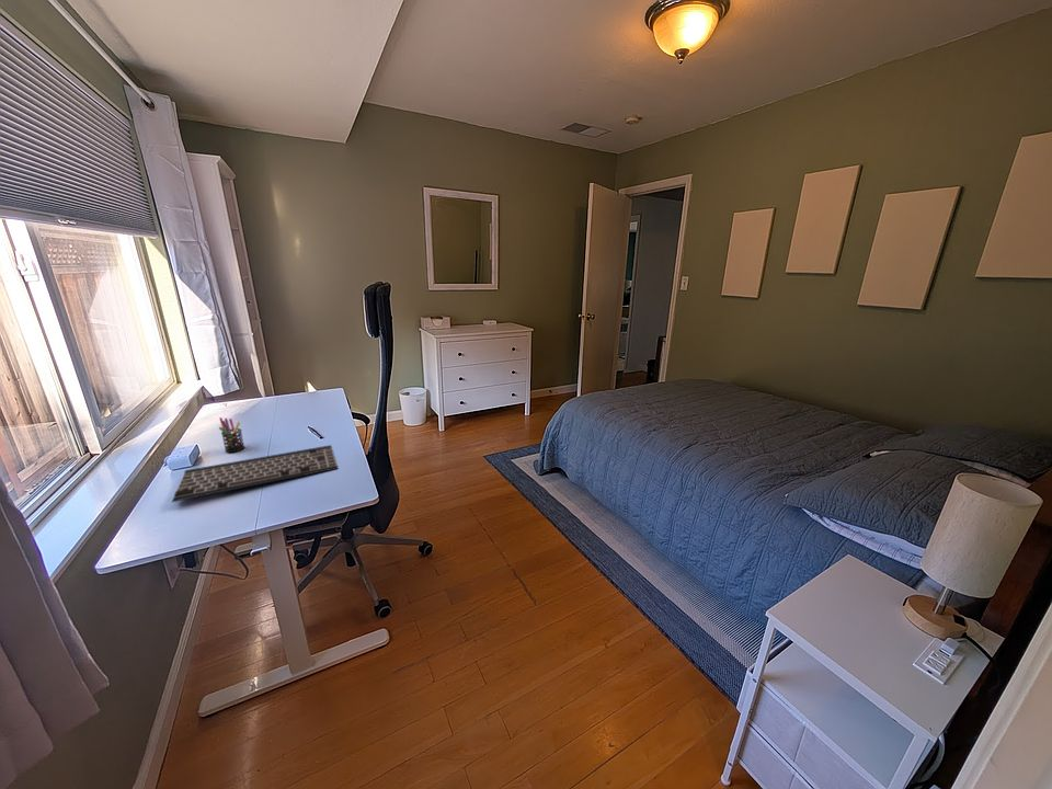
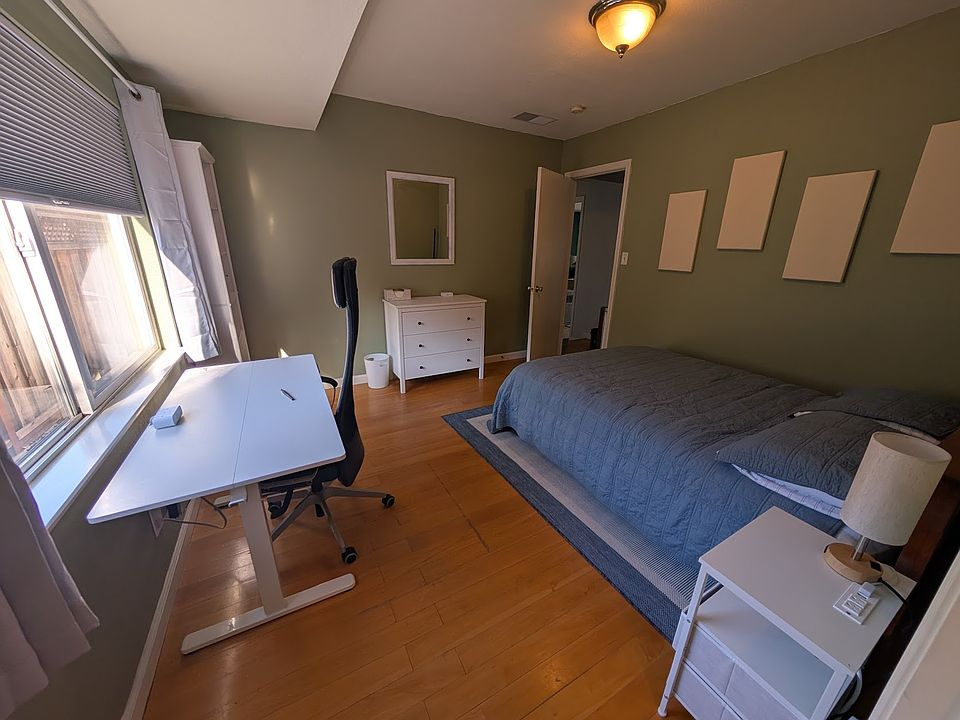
- keyboard (263, 469)
- pen holder (229, 434)
